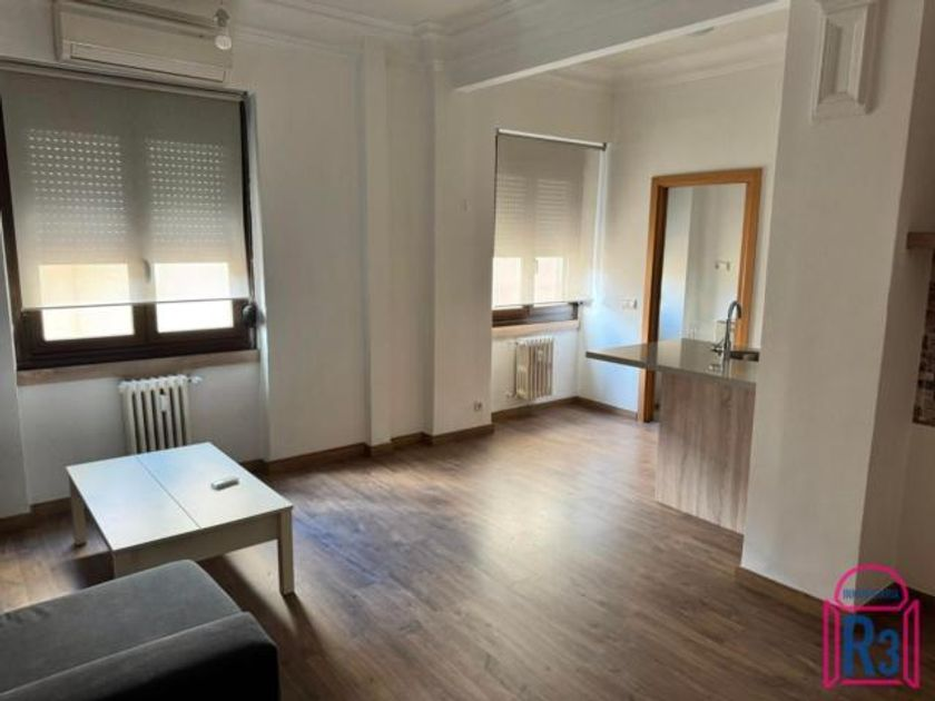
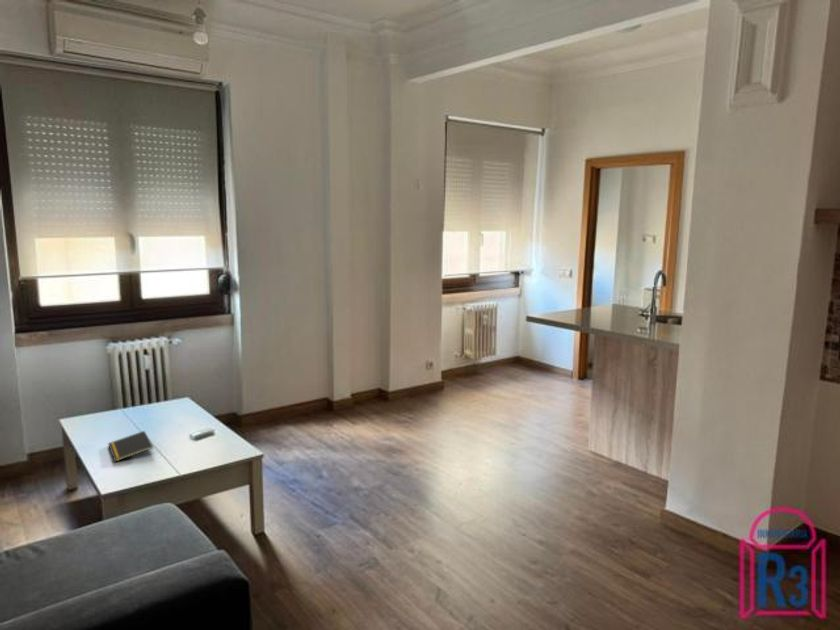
+ notepad (130, 445)
